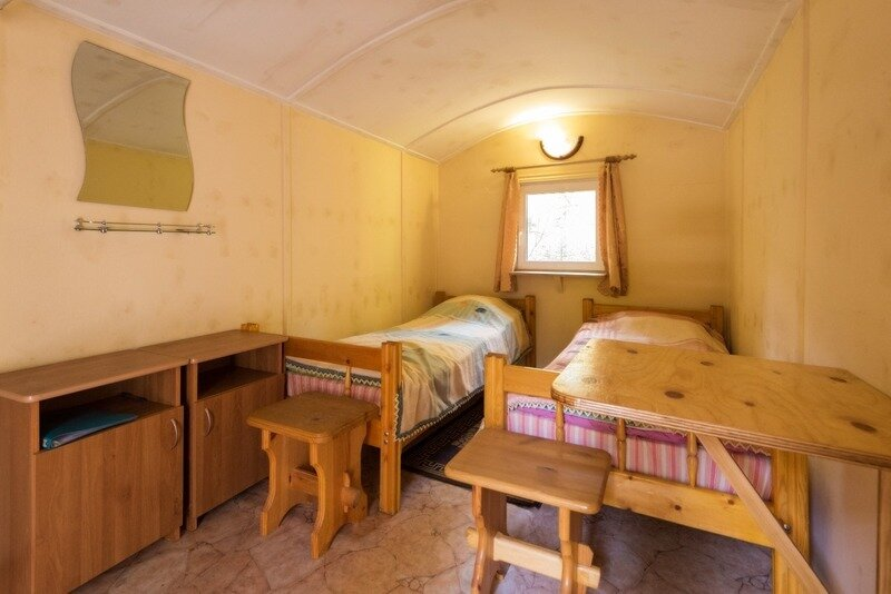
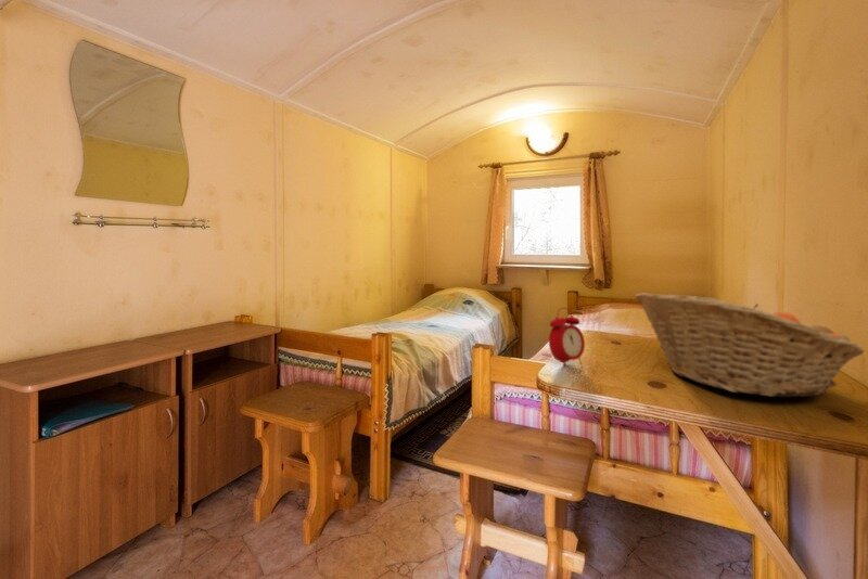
+ alarm clock (566, 335)
+ fruit basket (729, 336)
